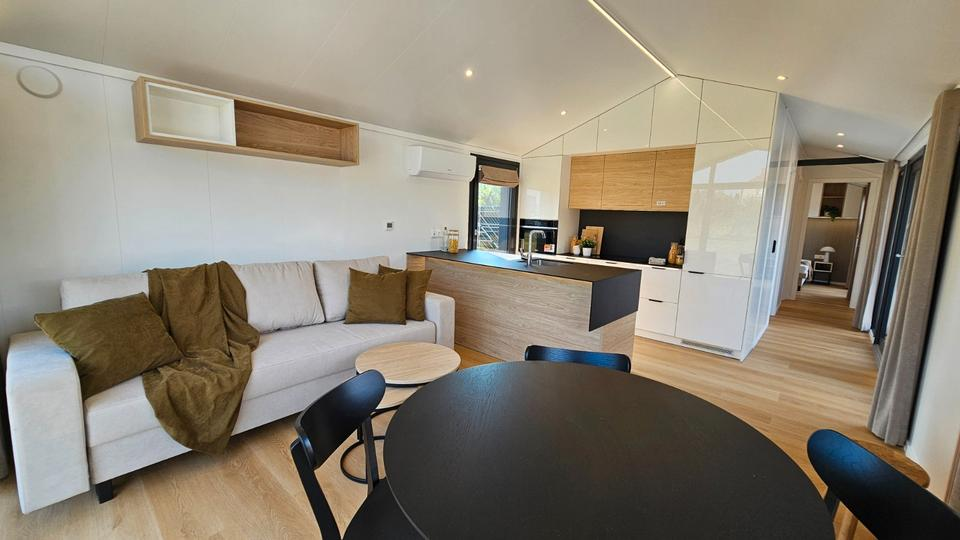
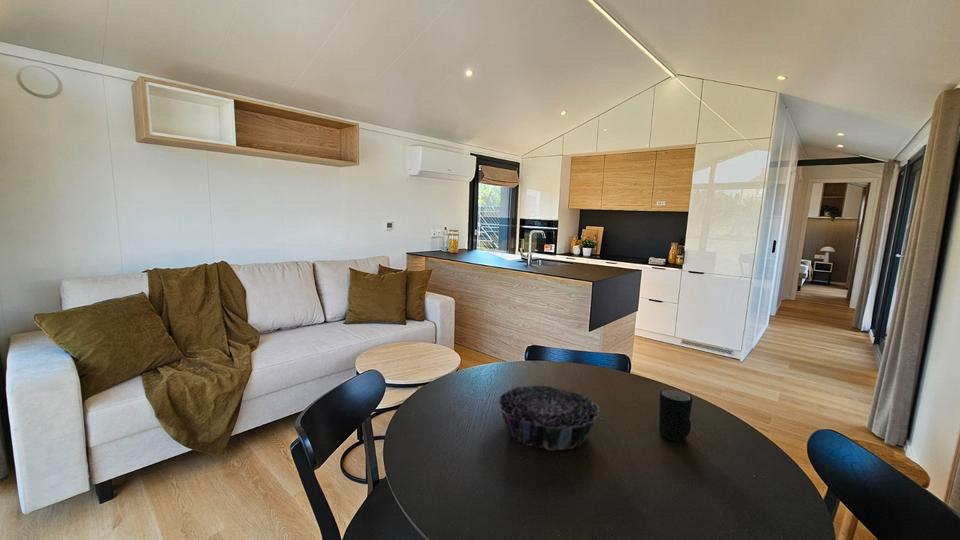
+ decorative bowl (547, 417)
+ mug (677, 419)
